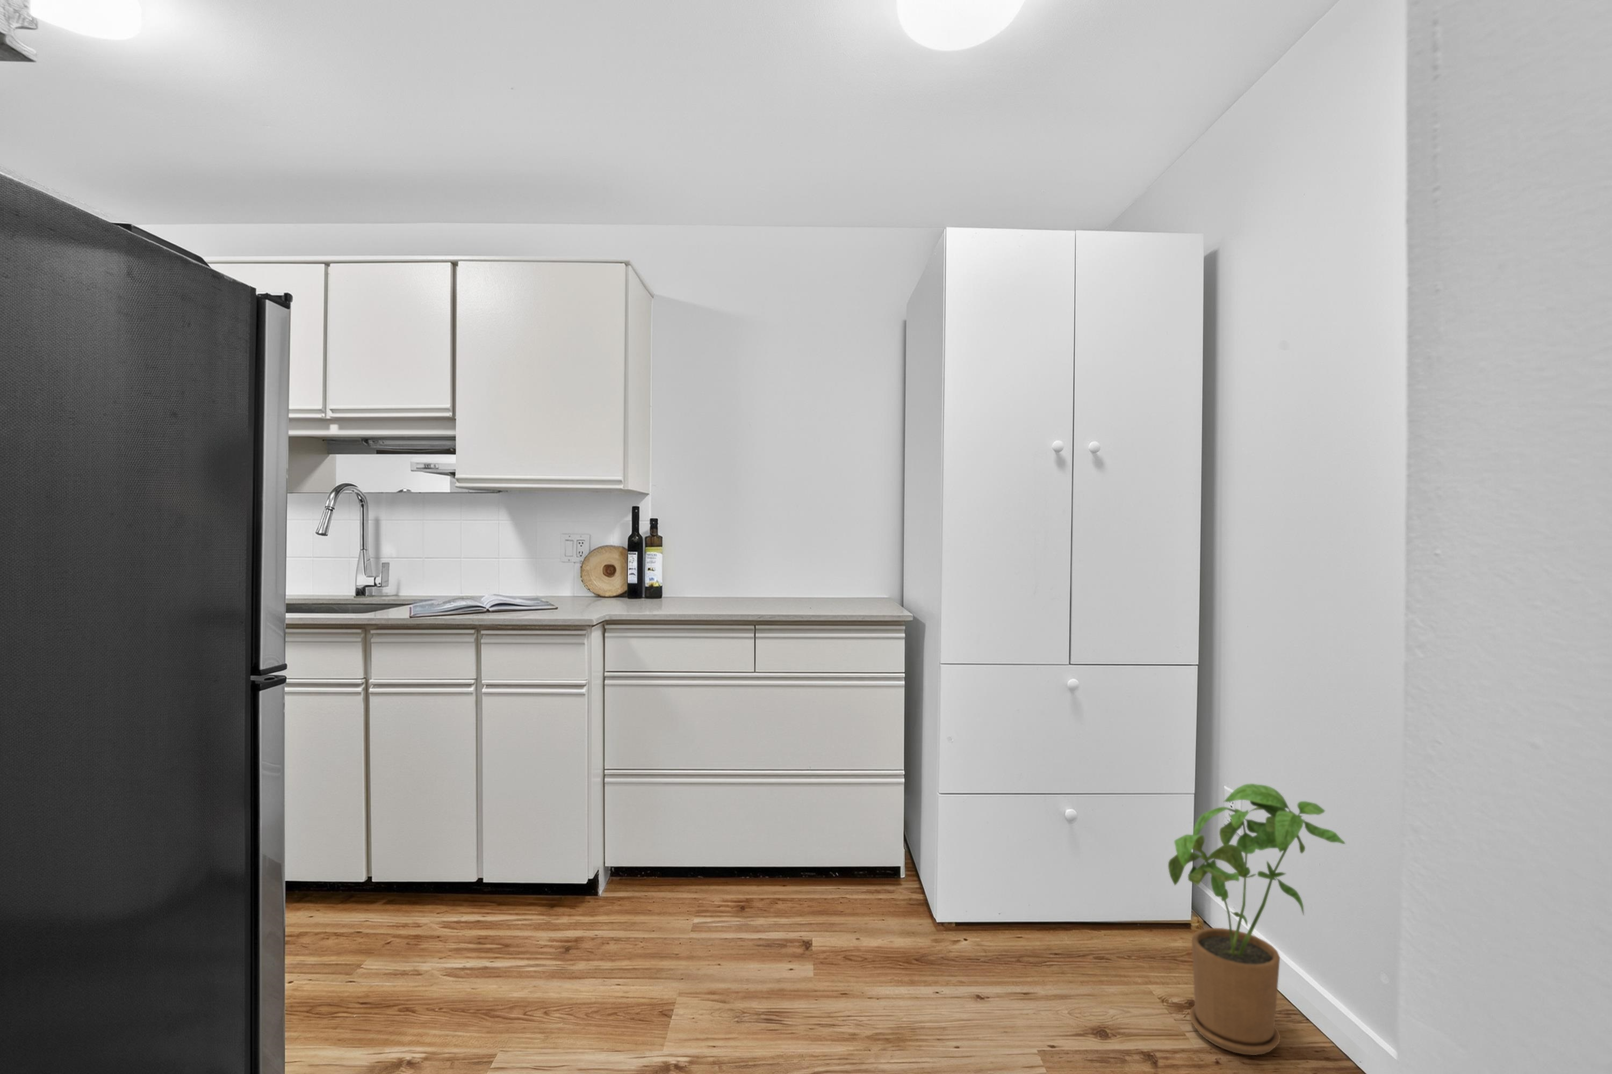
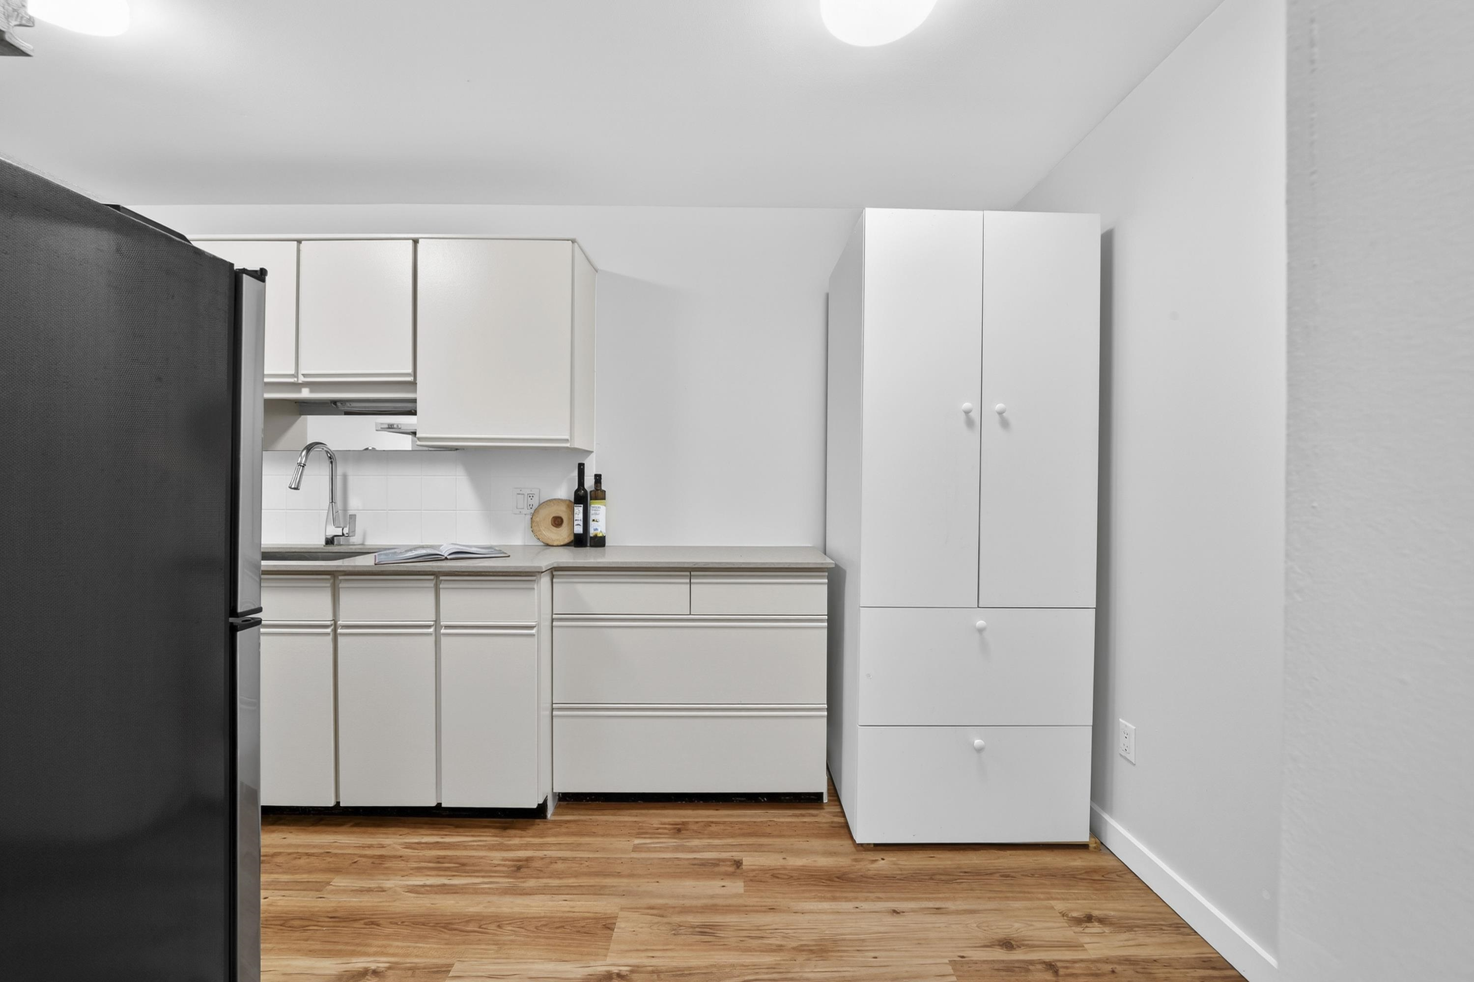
- house plant (1231, 911)
